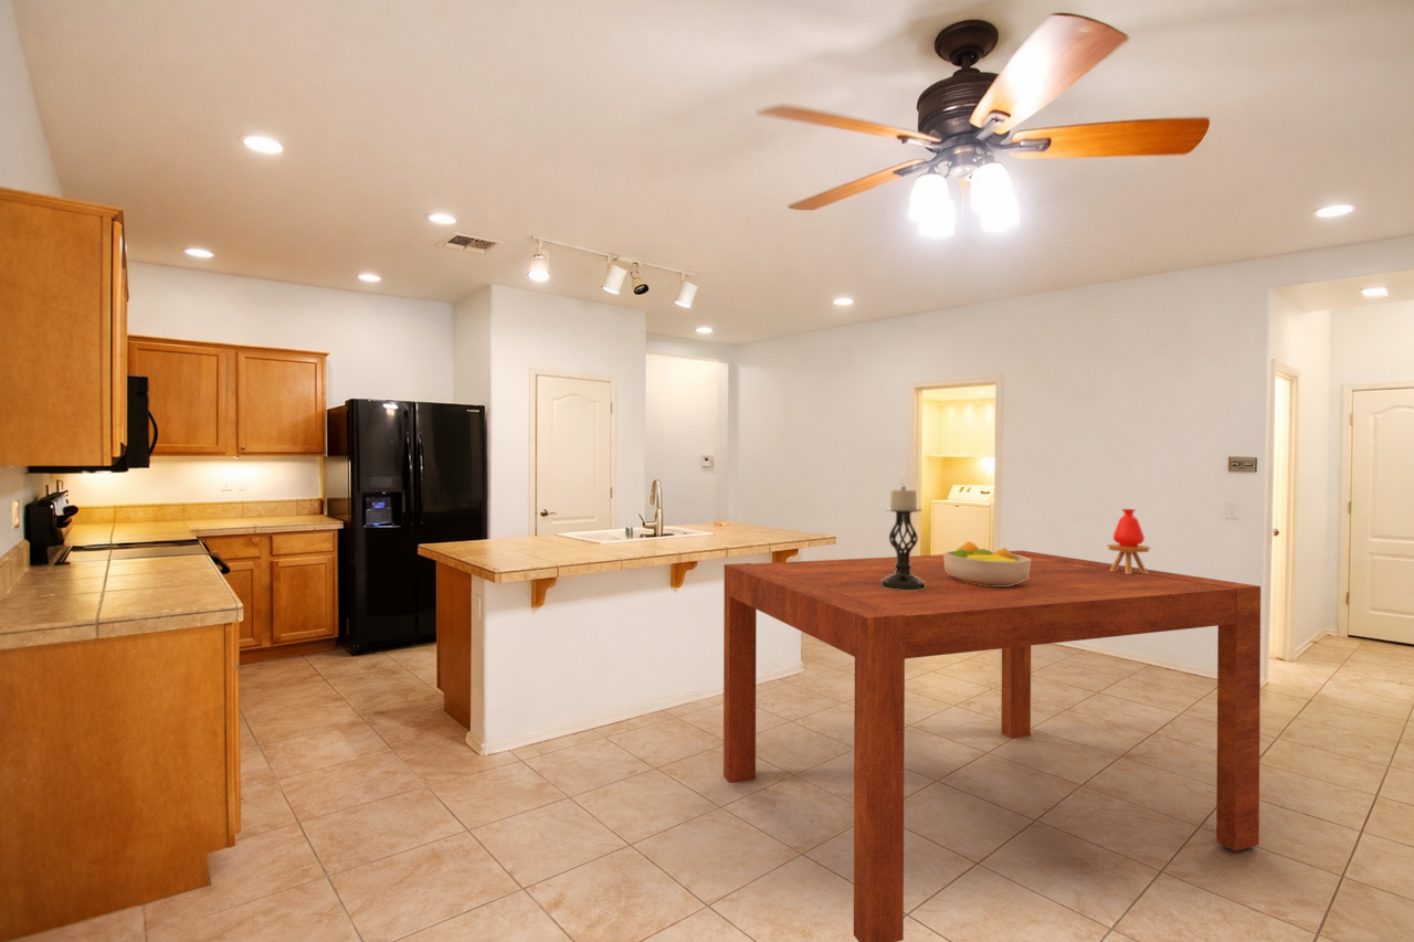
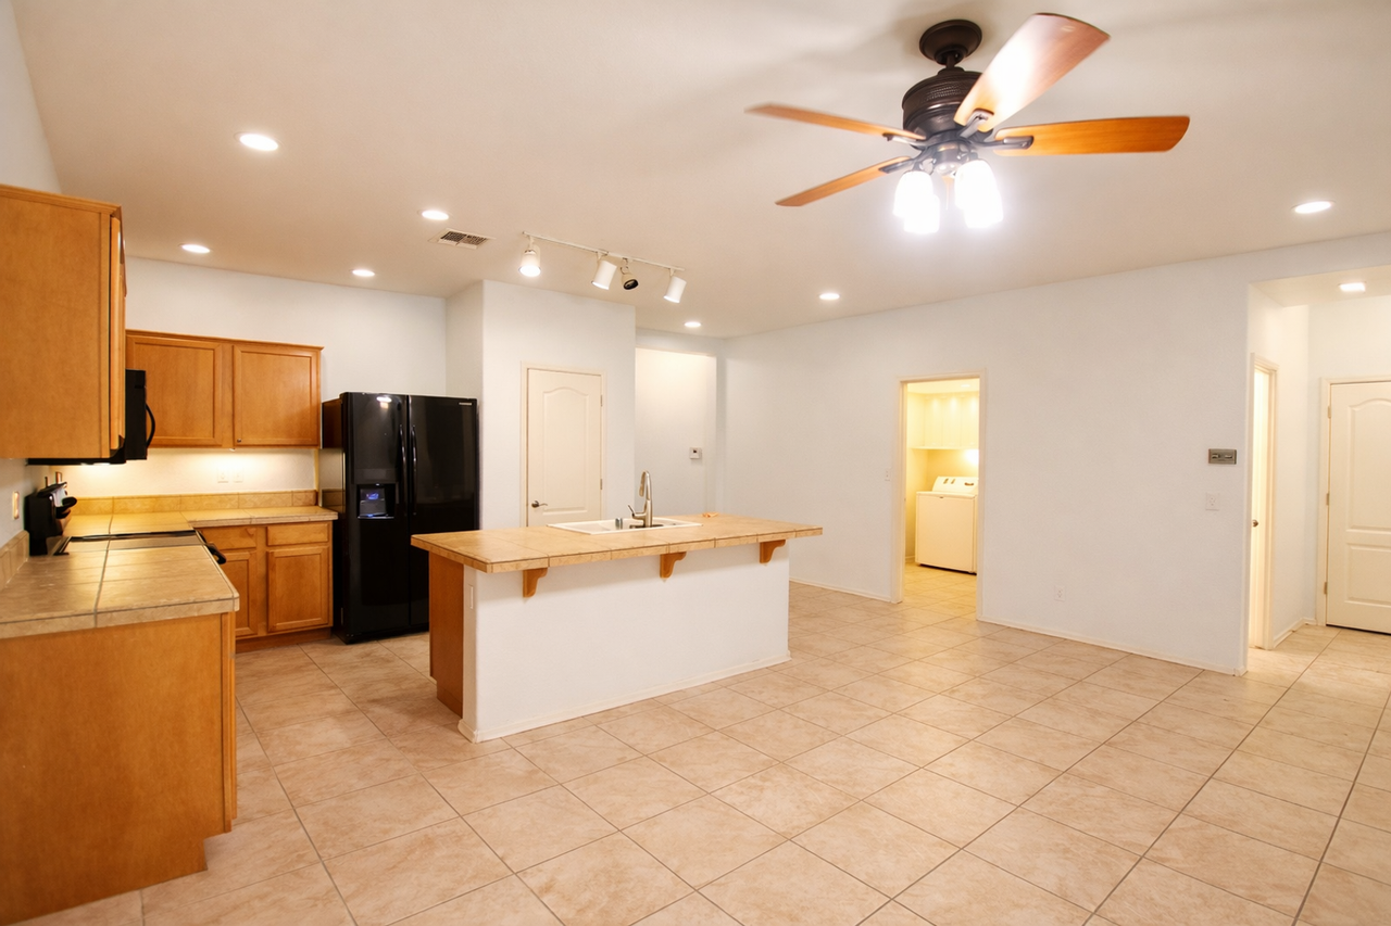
- fruit bowl (985, 562)
- vase (1128, 540)
- dining table (1002, 691)
- candle holder (904, 536)
